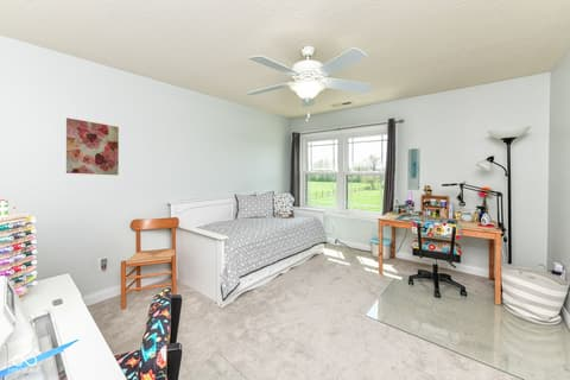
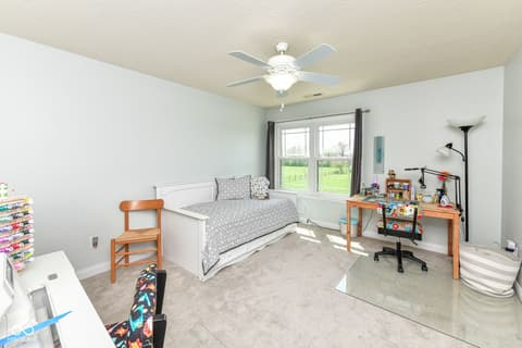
- wall art (94, 148)
